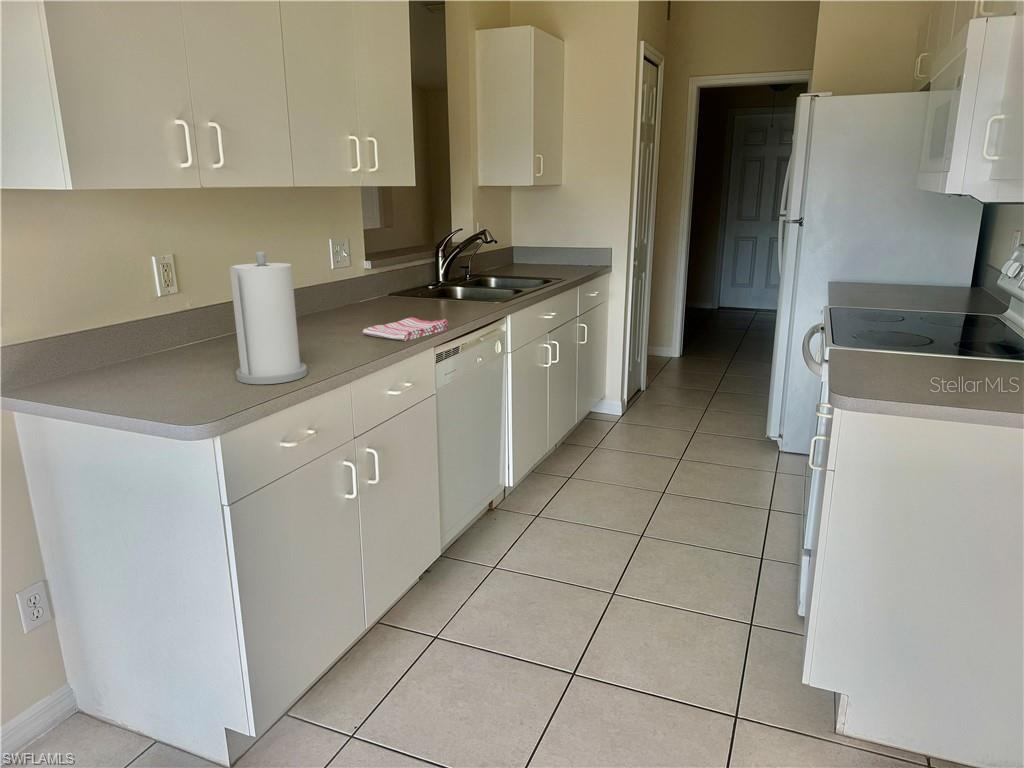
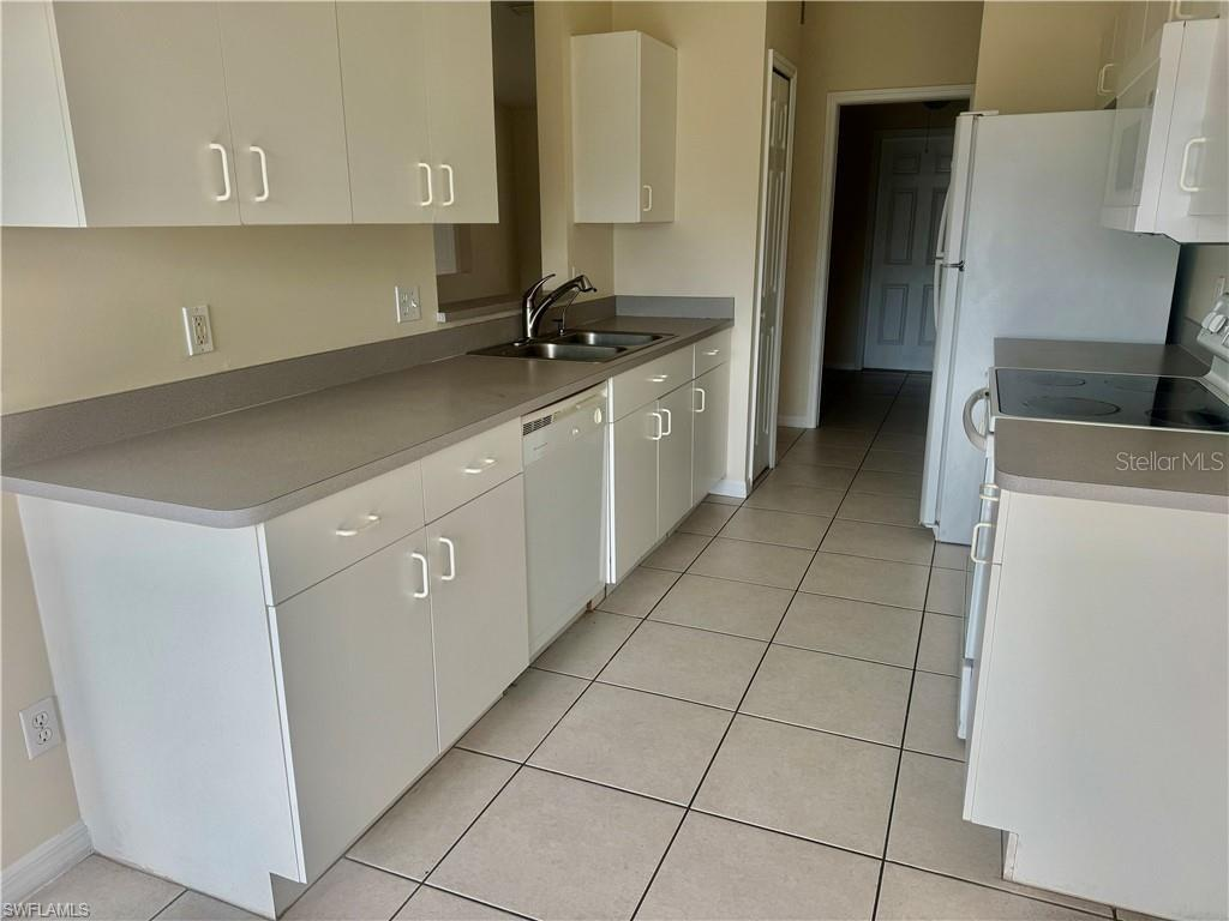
- dish towel (406, 327)
- paper towel (266, 315)
